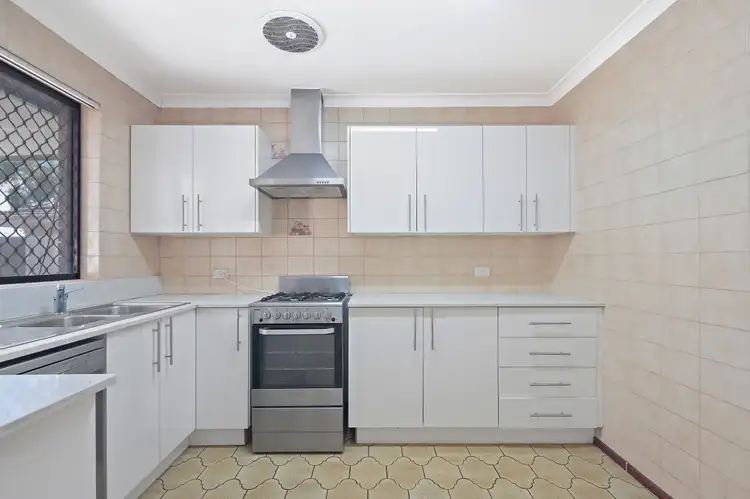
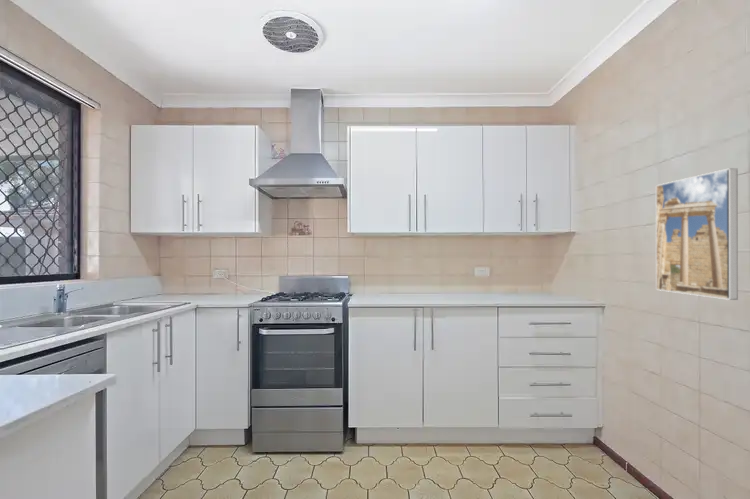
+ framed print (692, 236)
